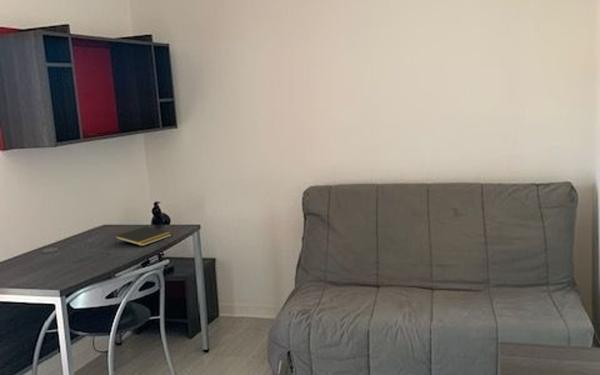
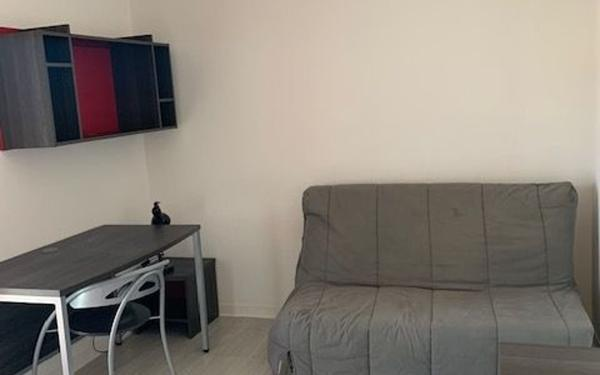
- notepad (144, 235)
